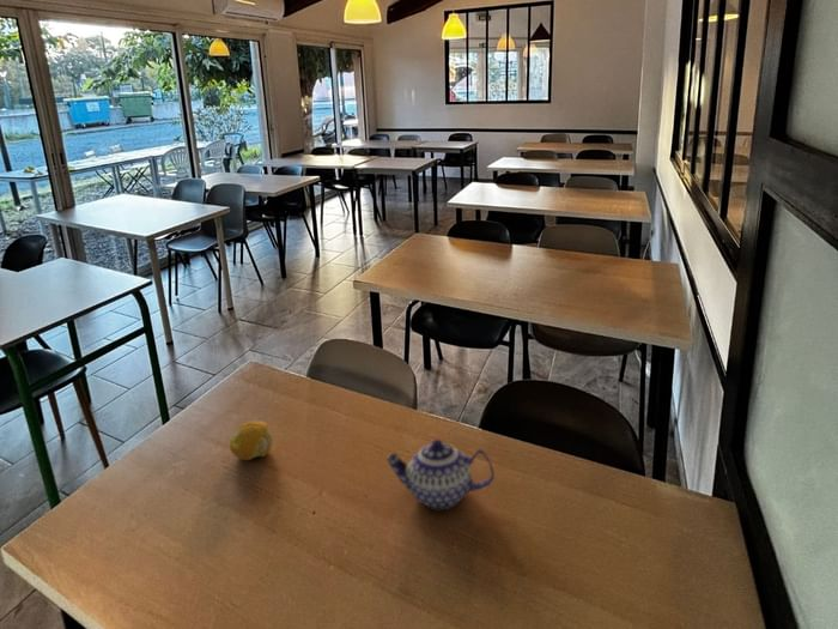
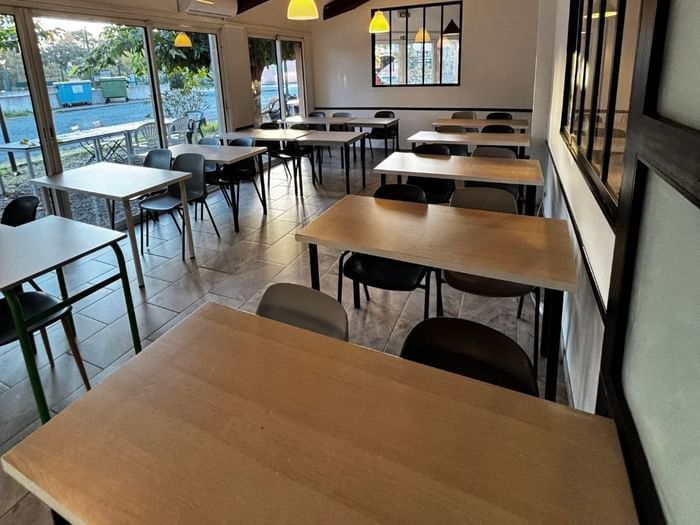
- fruit (250, 439)
- teapot (439, 468)
